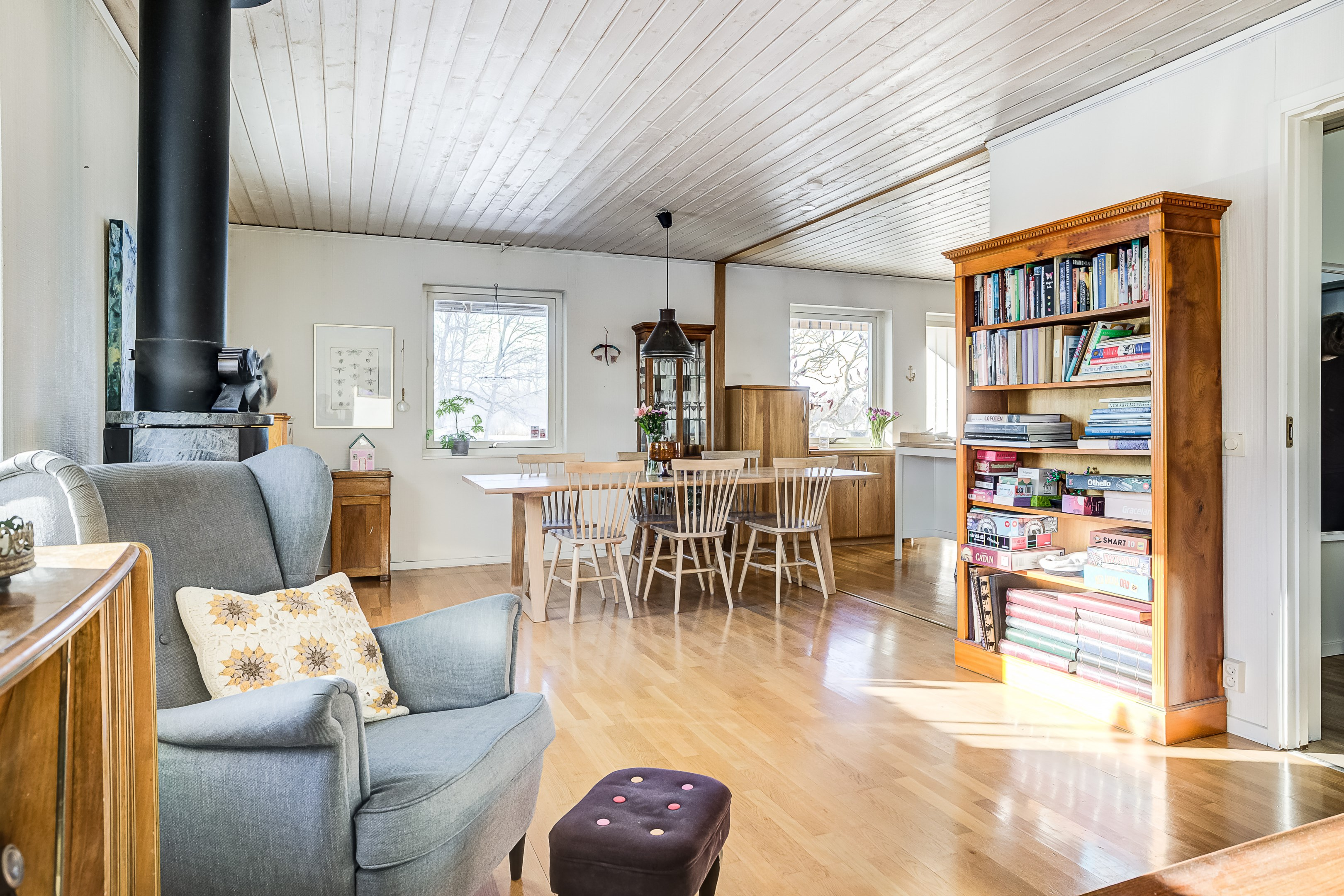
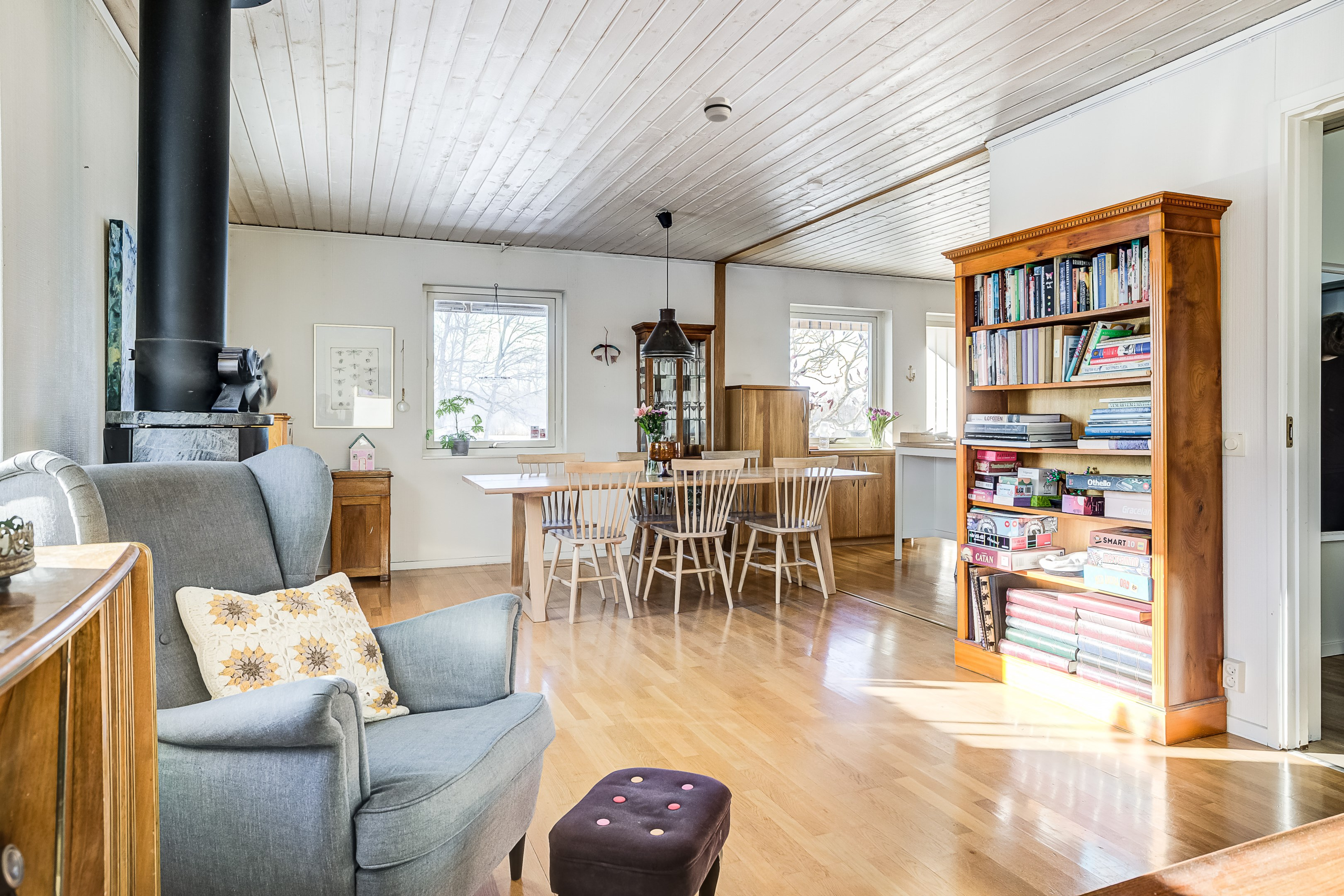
+ smoke detector (718, 110)
